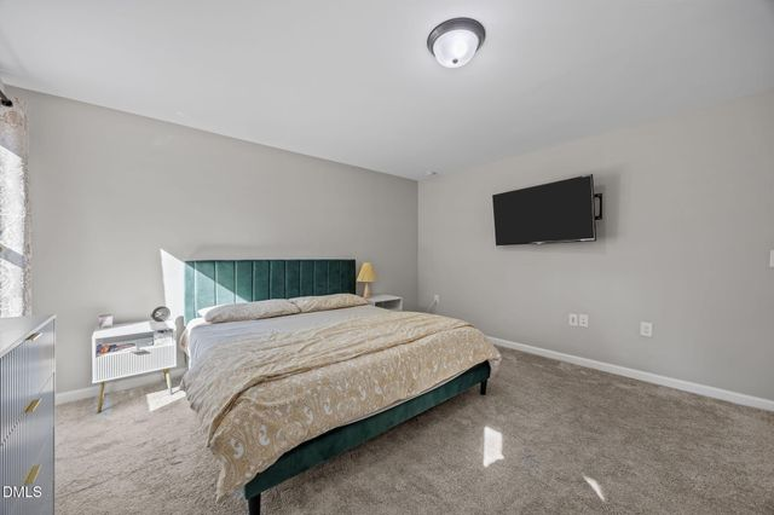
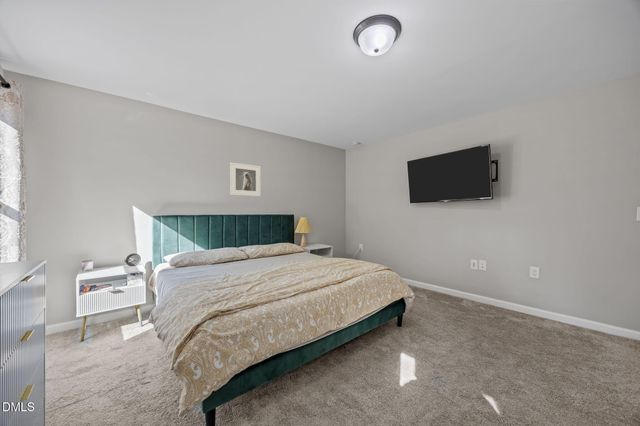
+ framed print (245, 180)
